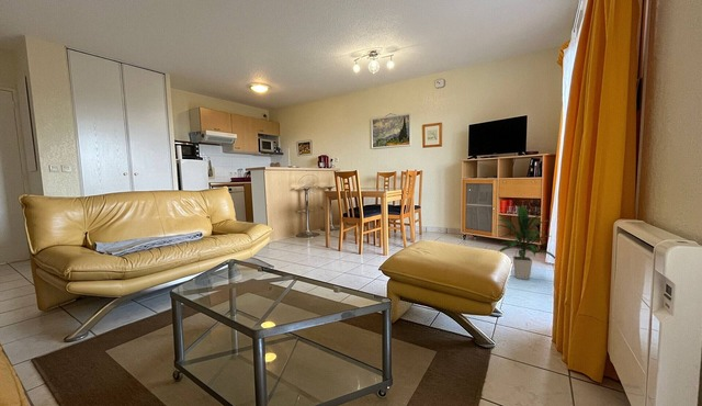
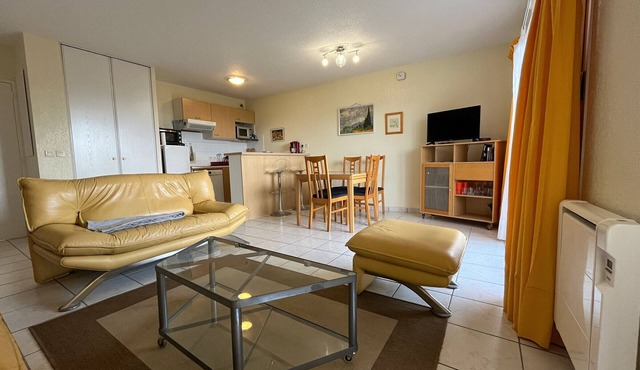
- indoor plant (524, 241)
